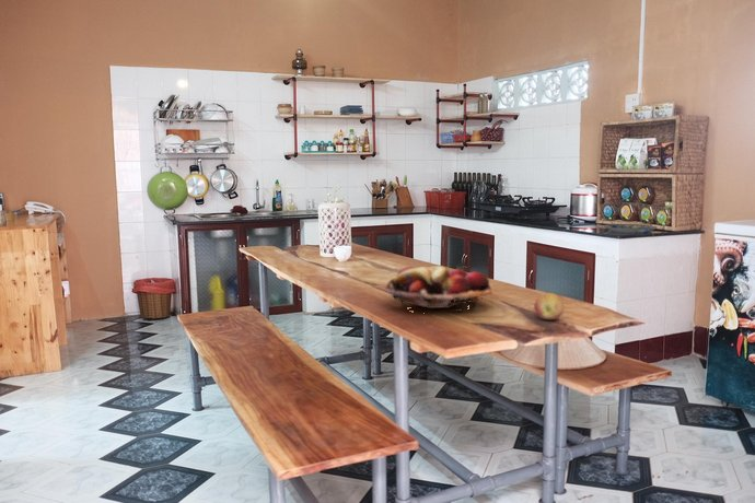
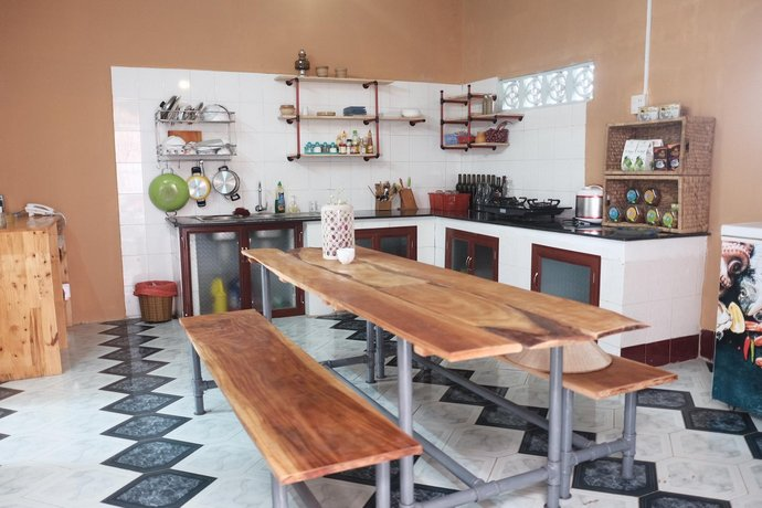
- fruit (548, 306)
- fruit basket (438, 285)
